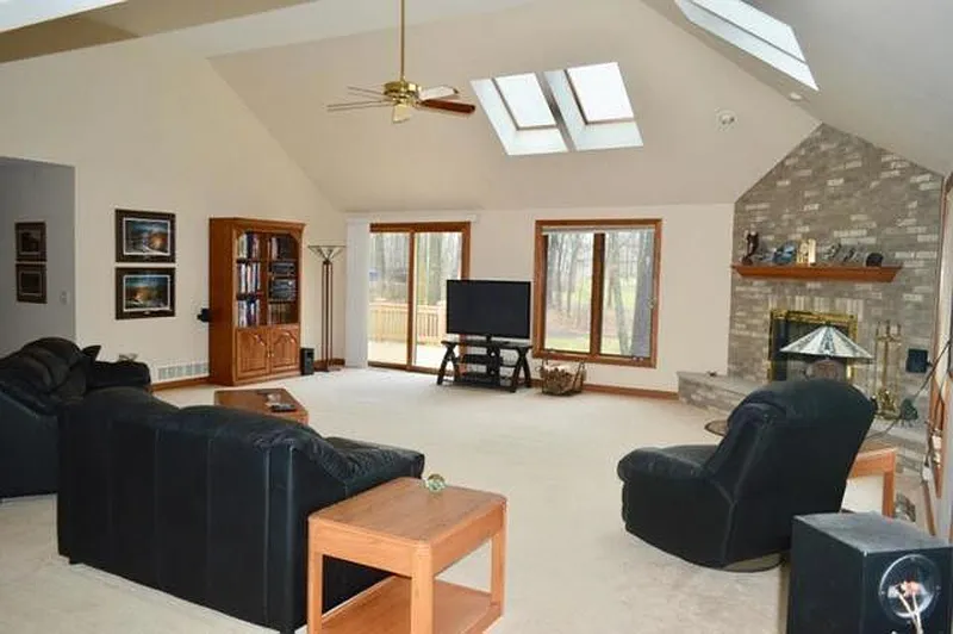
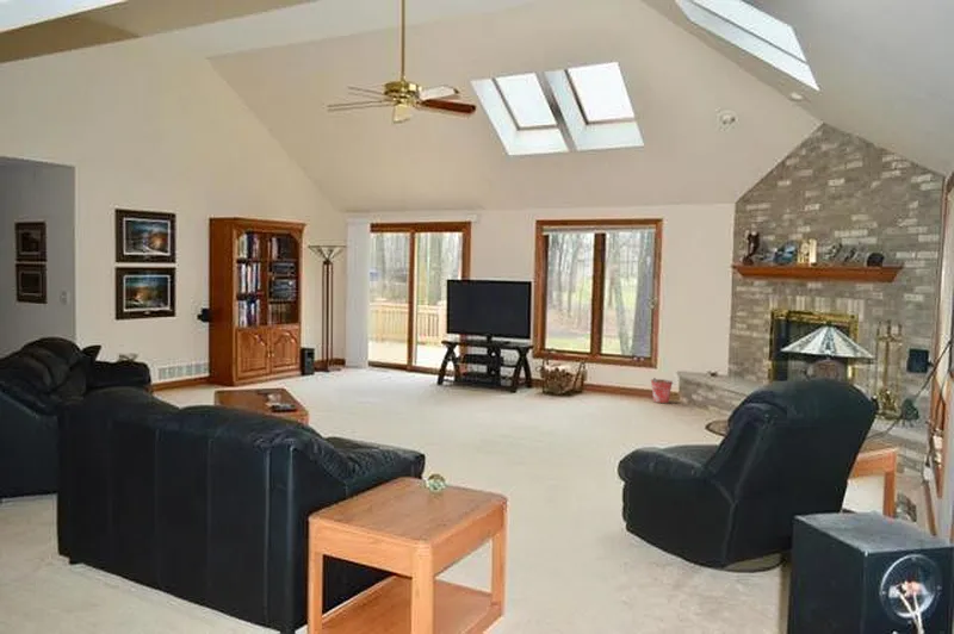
+ bucket (662, 390)
